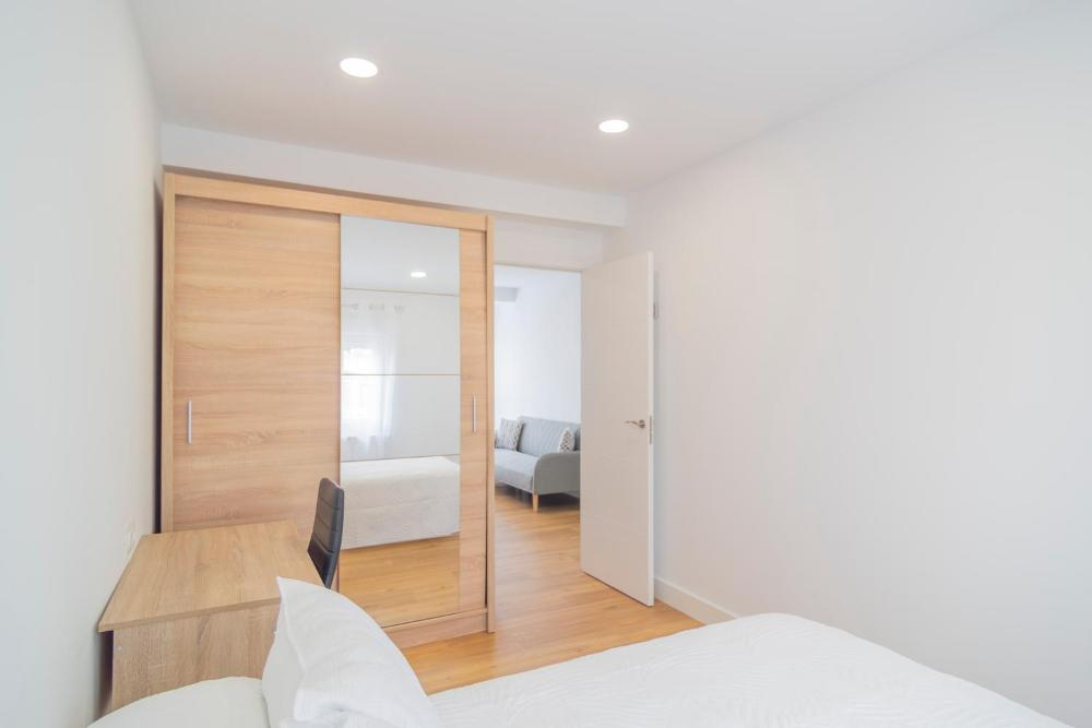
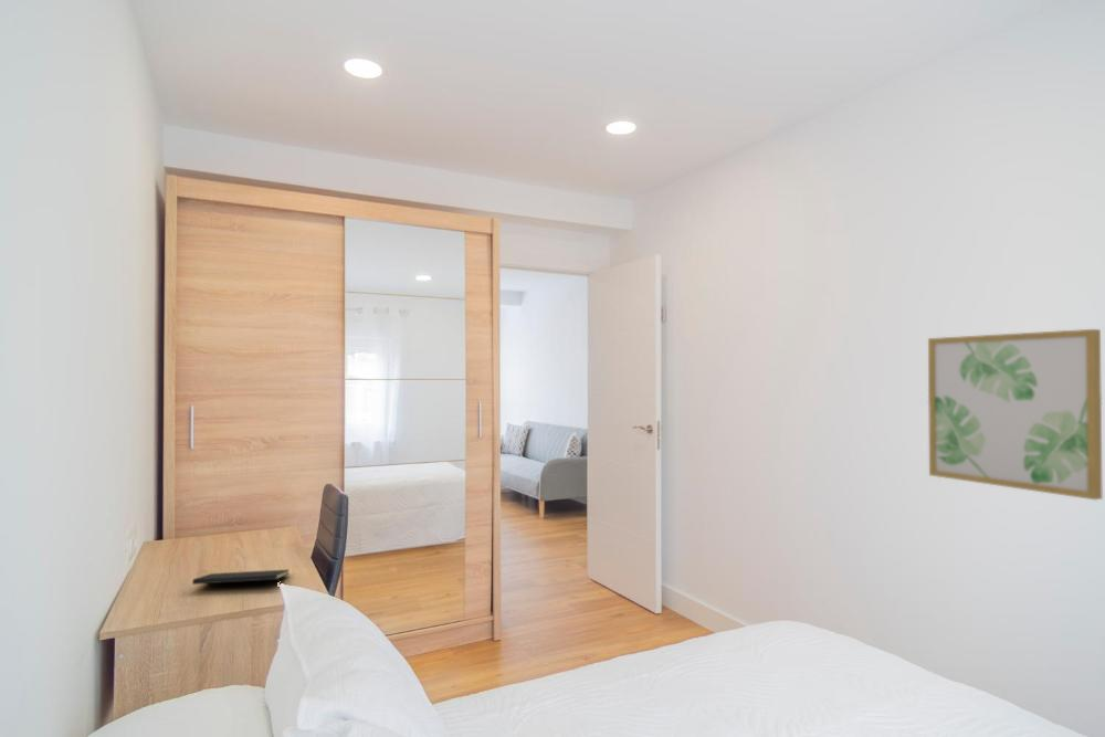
+ notepad (243, 576)
+ wall art (1006, 410)
